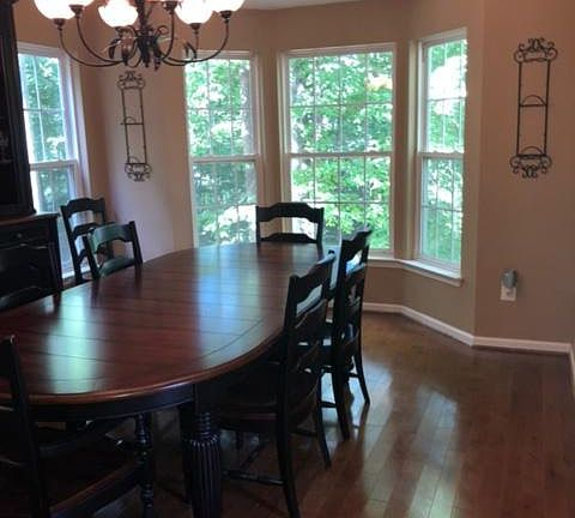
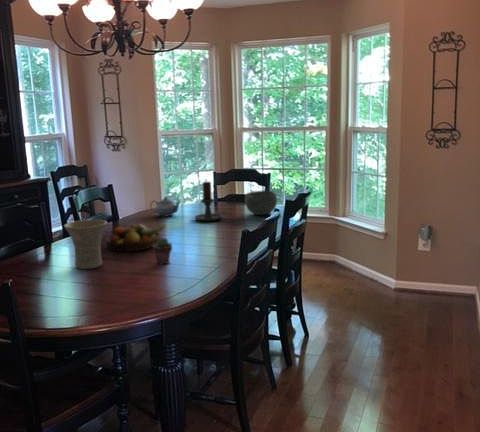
+ teapot (165, 206)
+ vase (87, 244)
+ potted succulent (162, 250)
+ fruit bowl (133, 234)
+ candle holder (211, 200)
+ bowl (261, 203)
